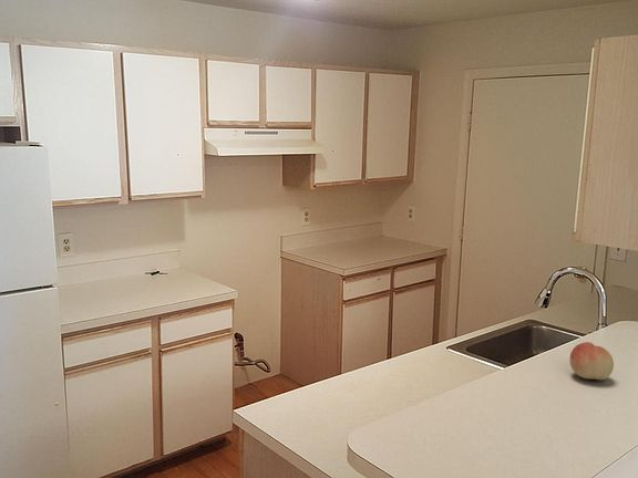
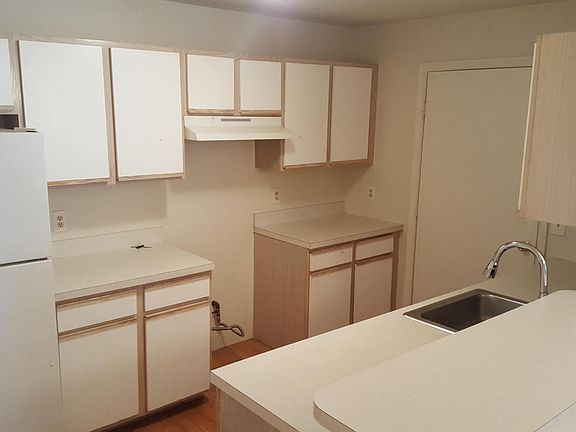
- fruit (590, 361)
